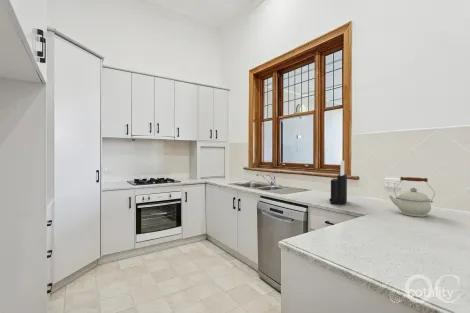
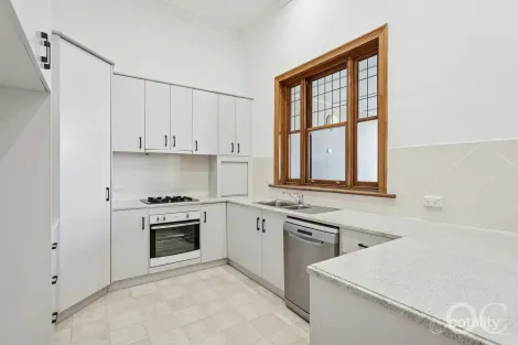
- kettle (410, 195)
- knife block (337, 181)
